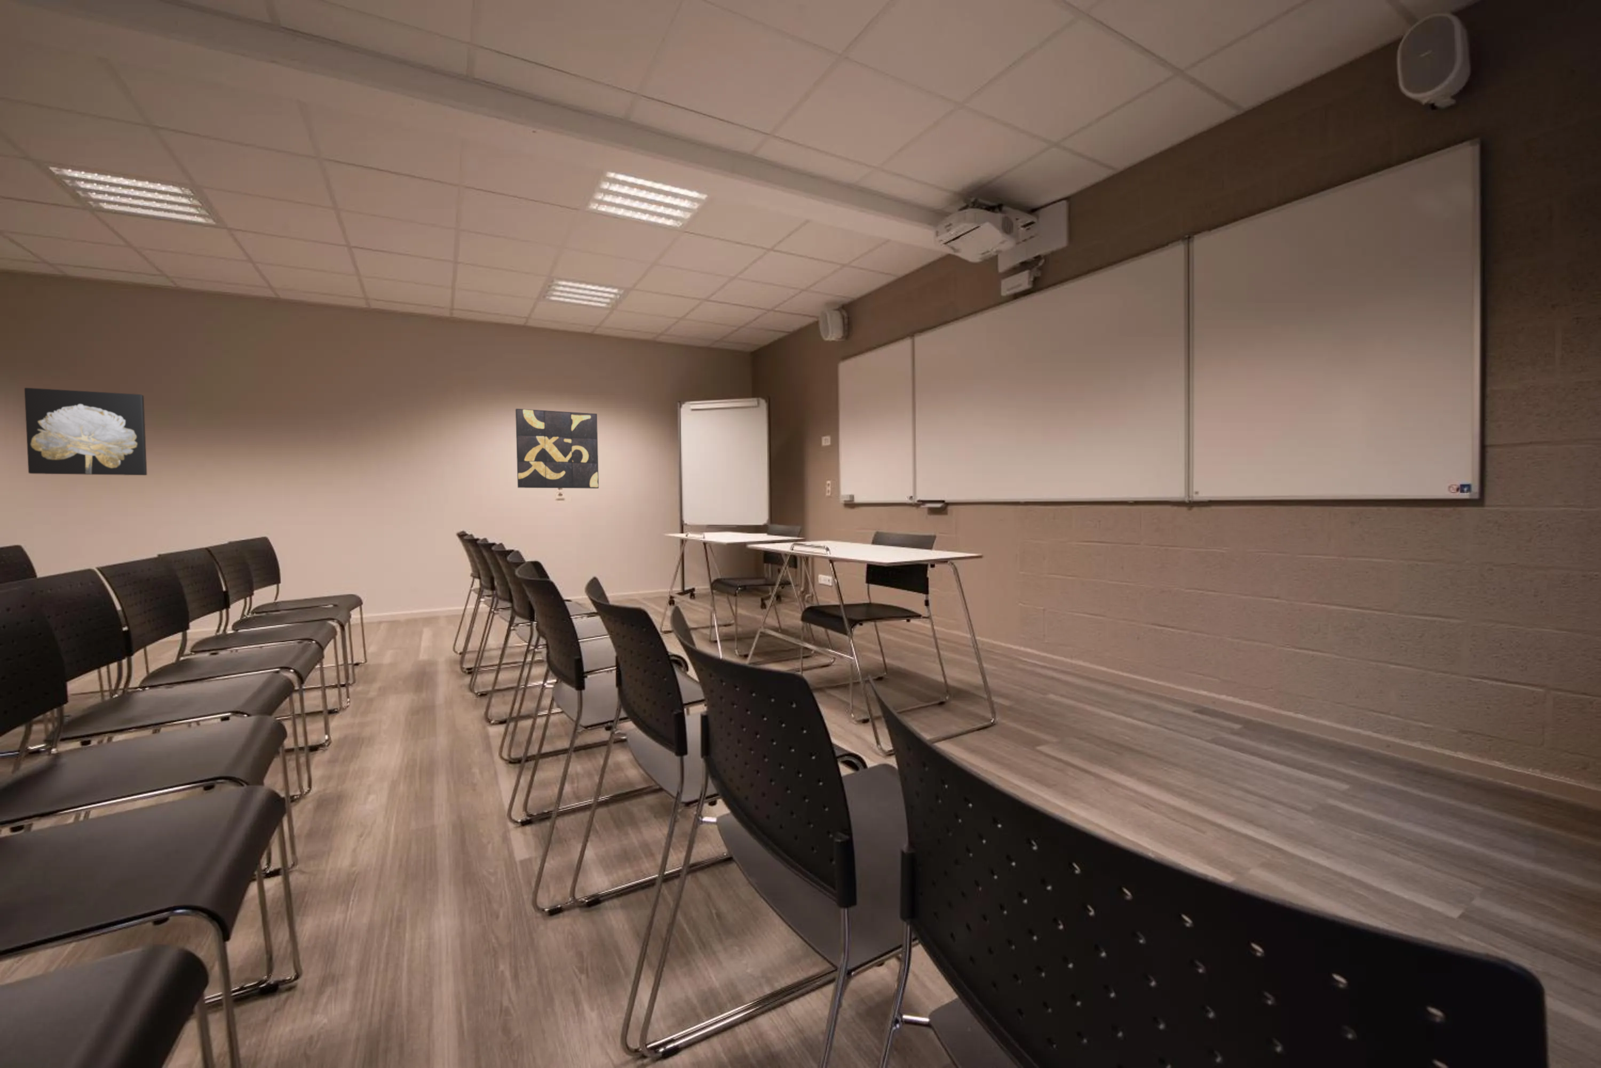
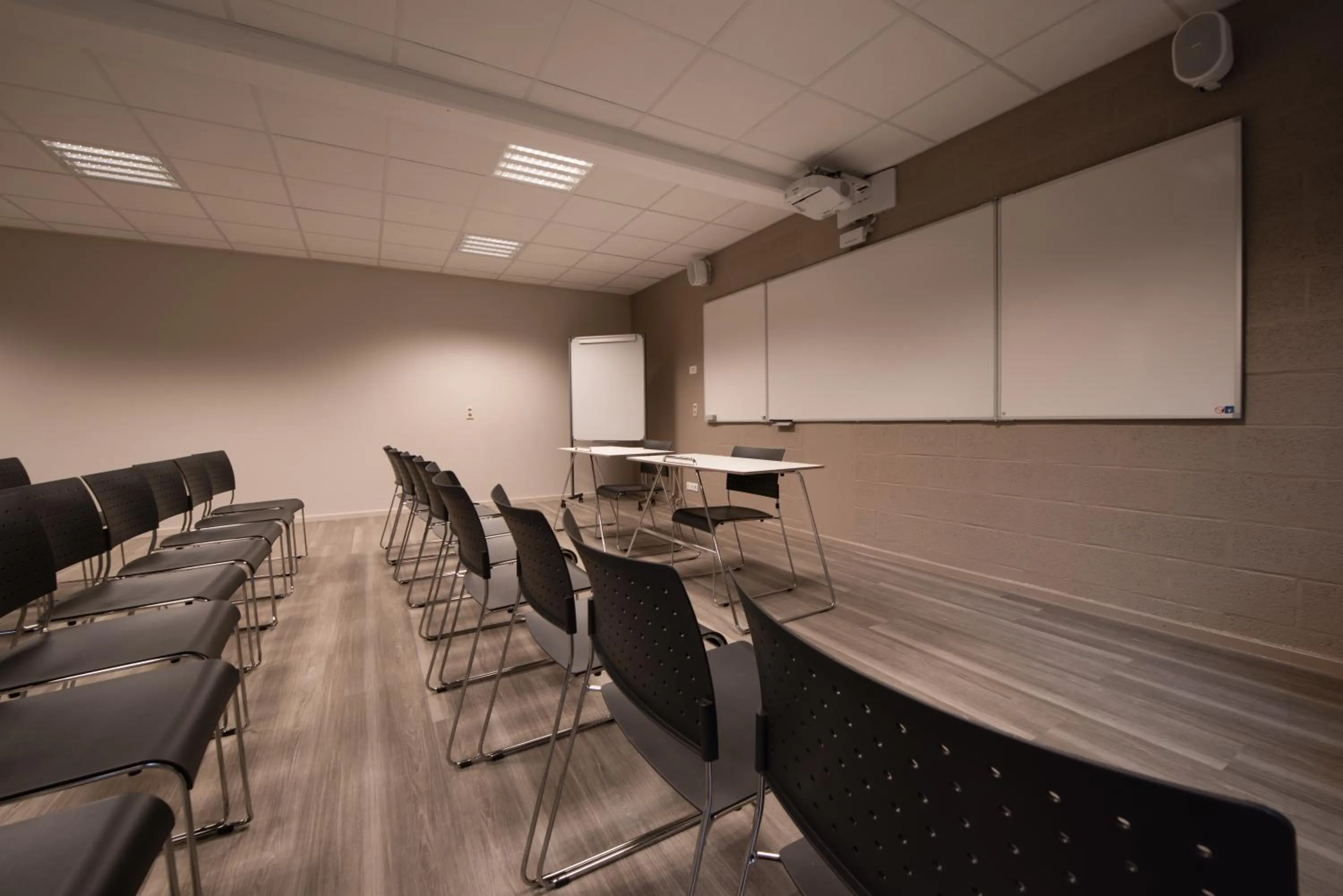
- wall art (558, 449)
- wall art (88, 433)
